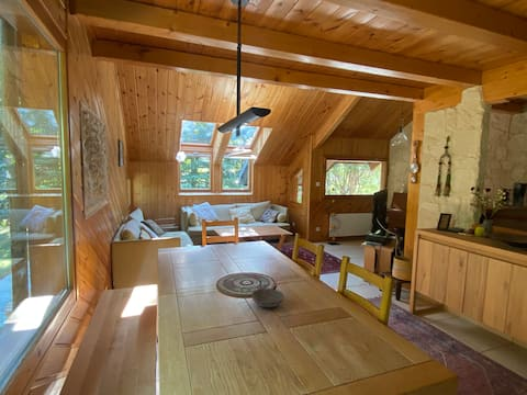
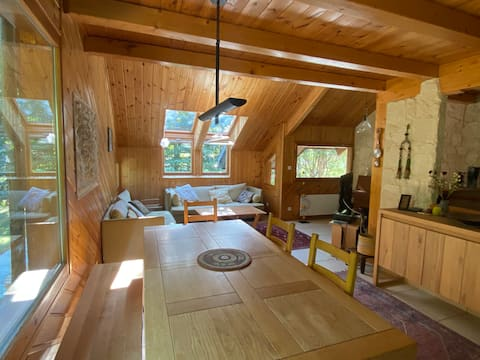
- bowl (267, 298)
